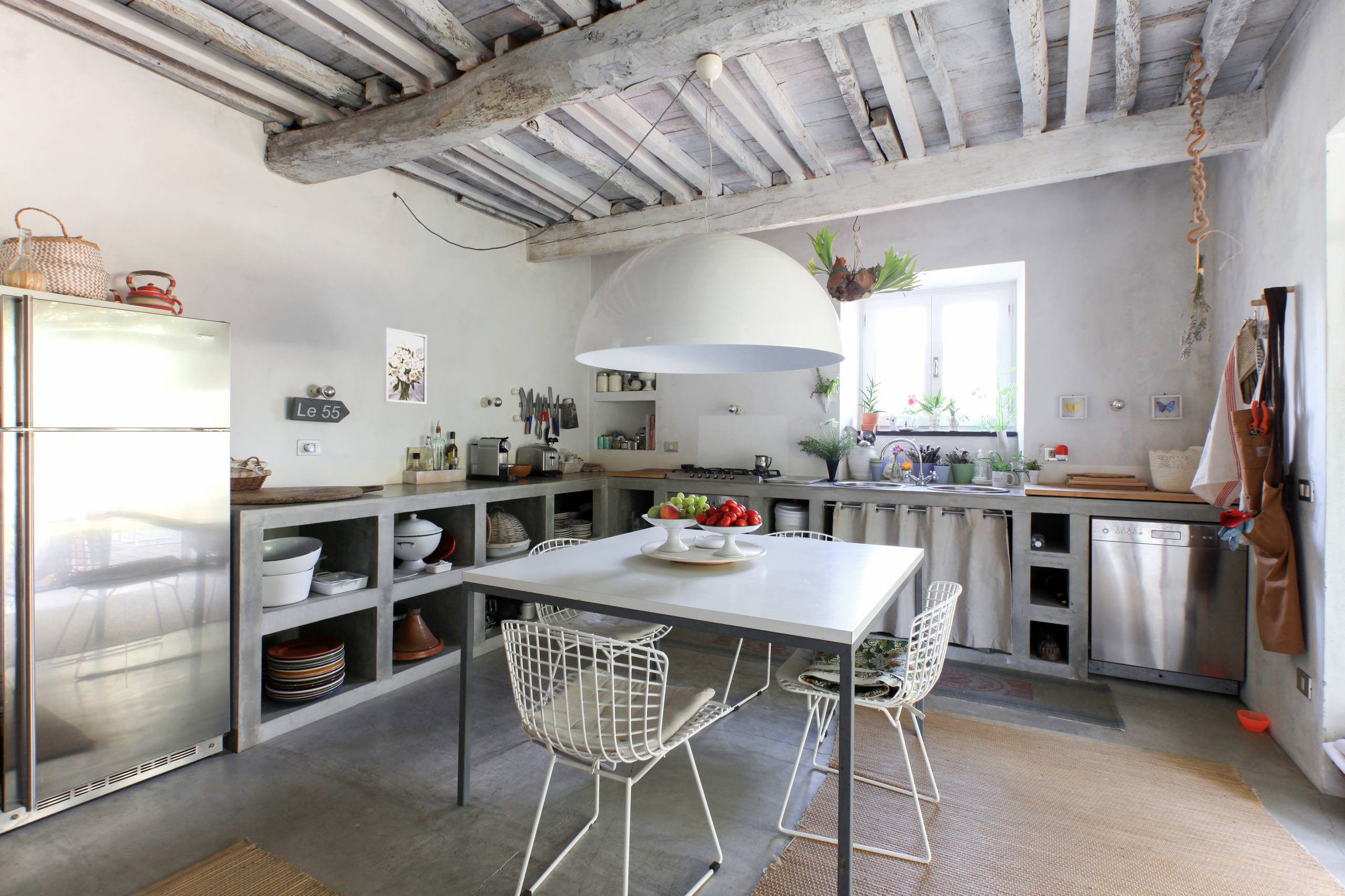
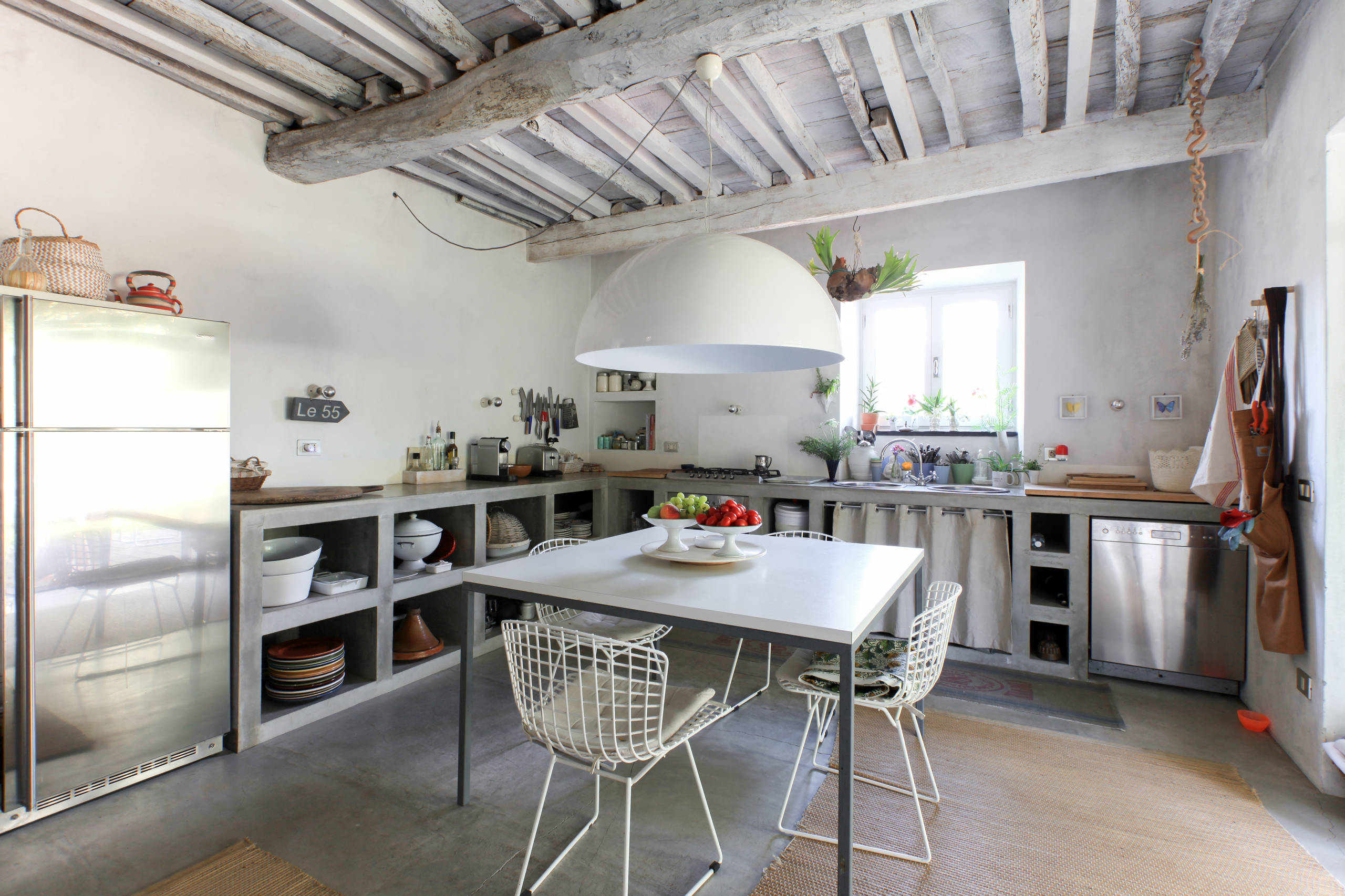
- wall art (406, 367)
